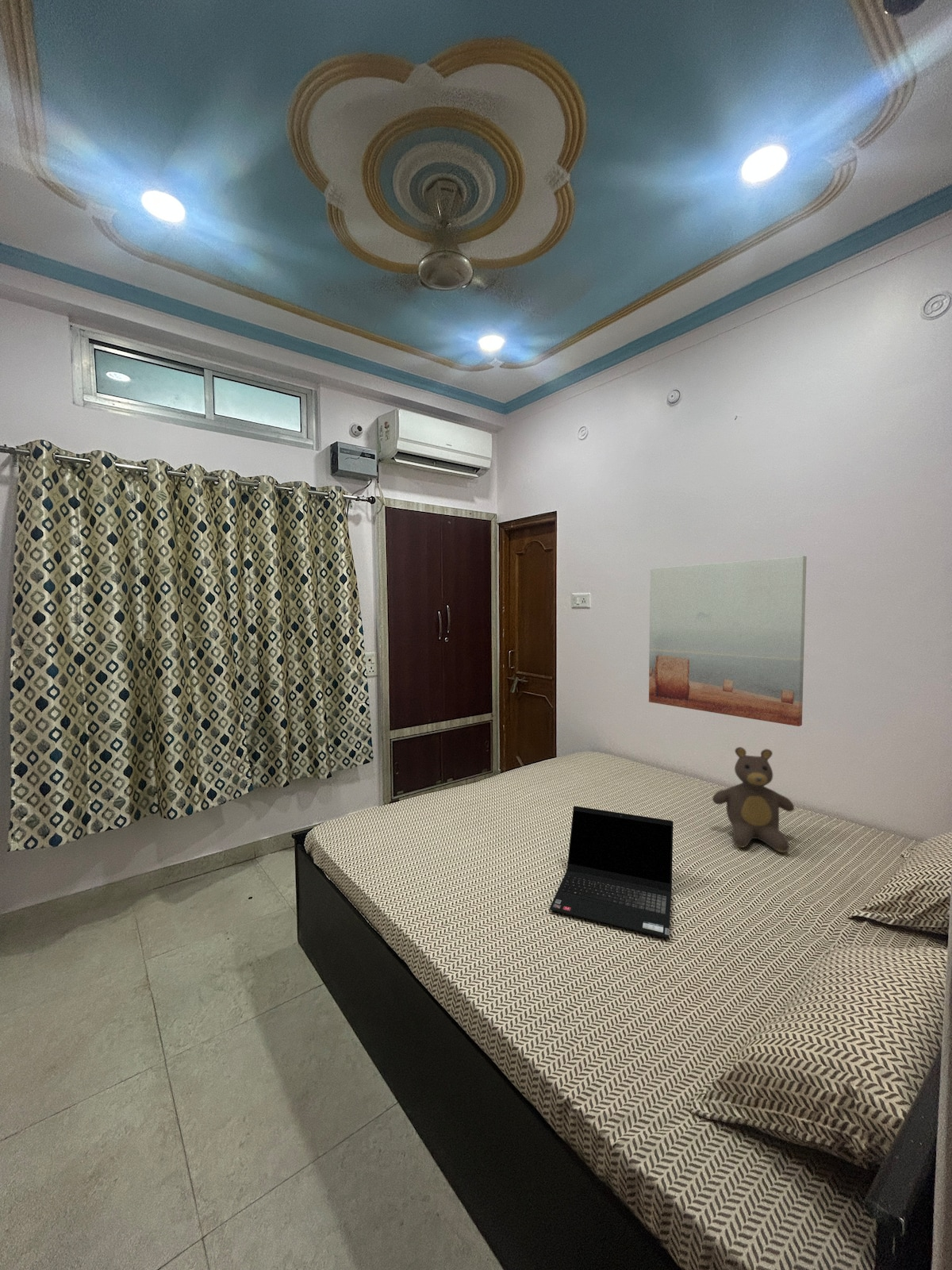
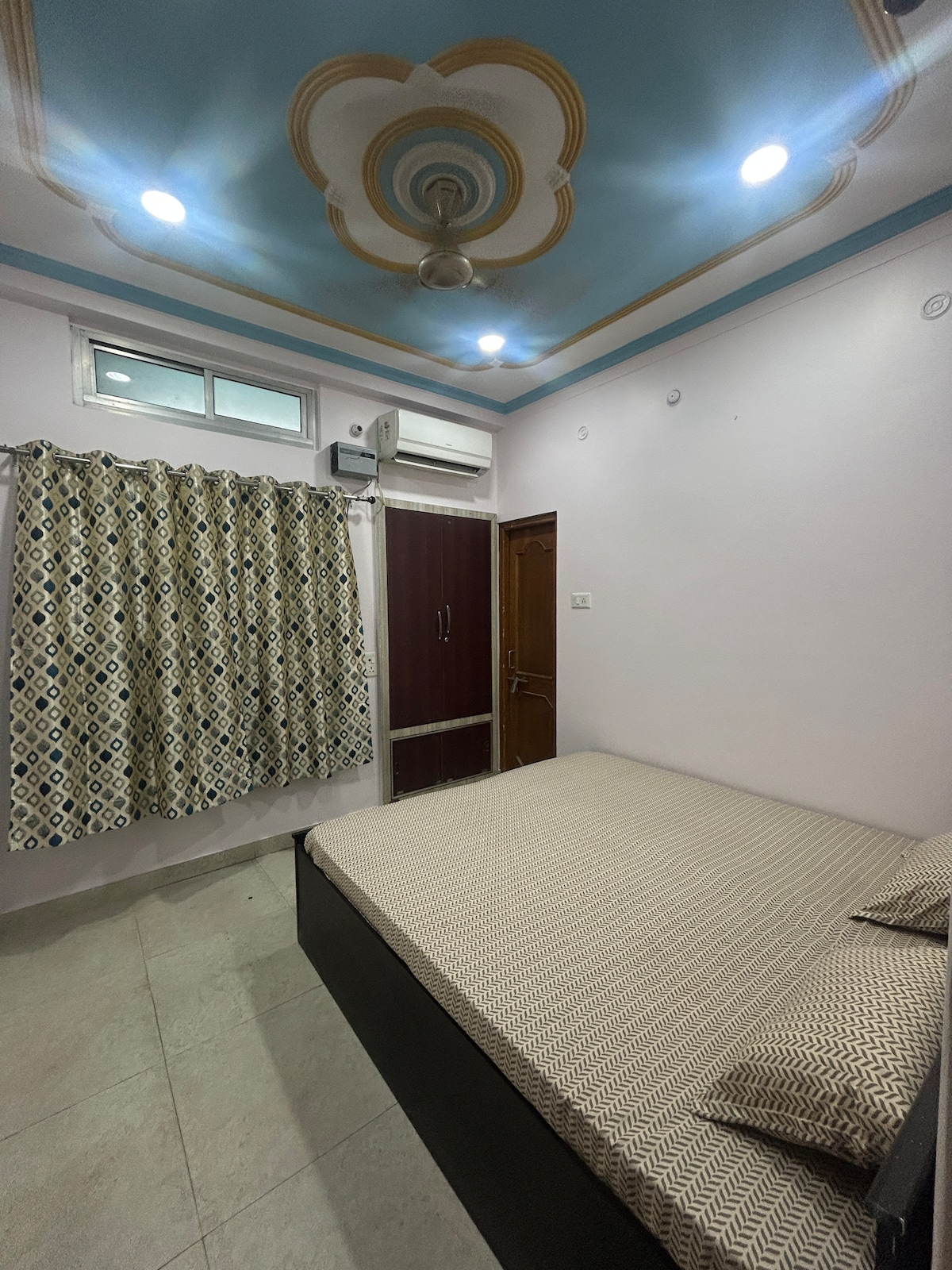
- wall art (718, 638)
- laptop computer (614, 864)
- teddy bear (755, 795)
